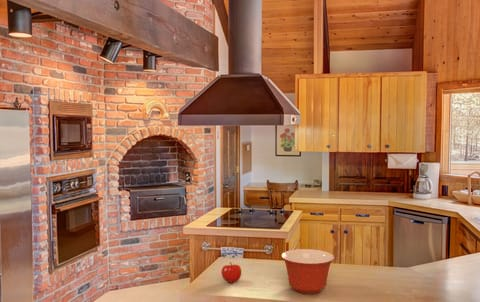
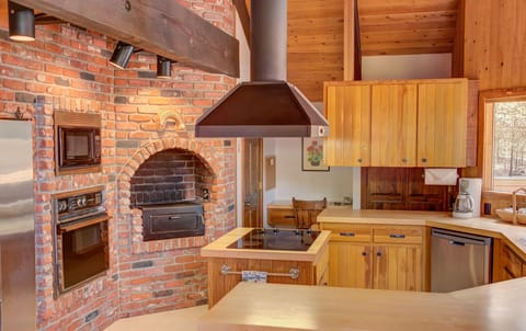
- mixing bowl (307, 272)
- fruit (231, 271)
